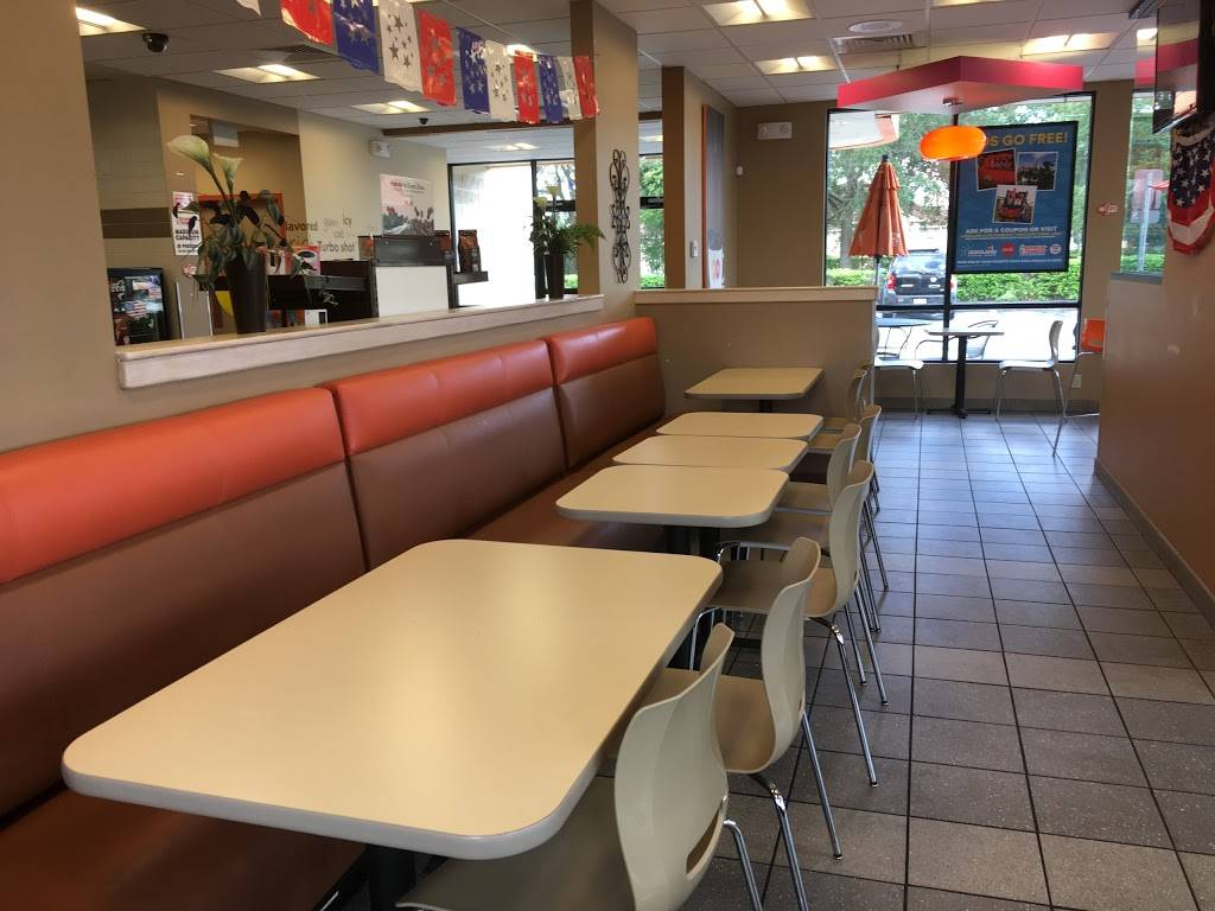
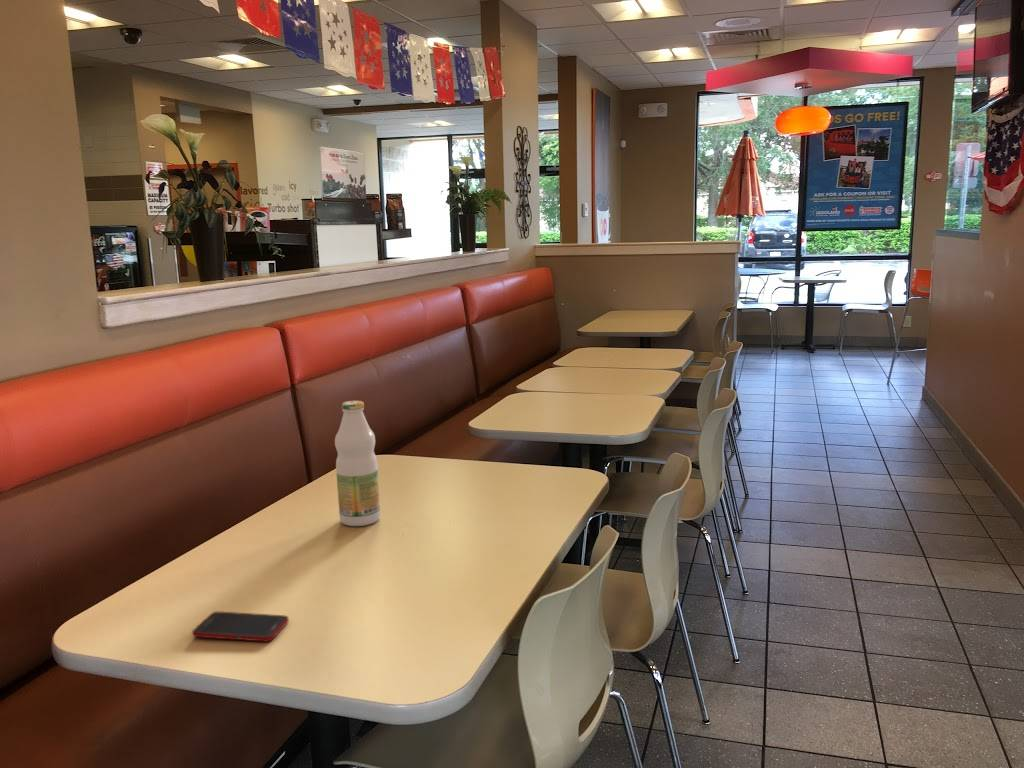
+ bottle (356, 462)
+ cell phone (241, 626)
